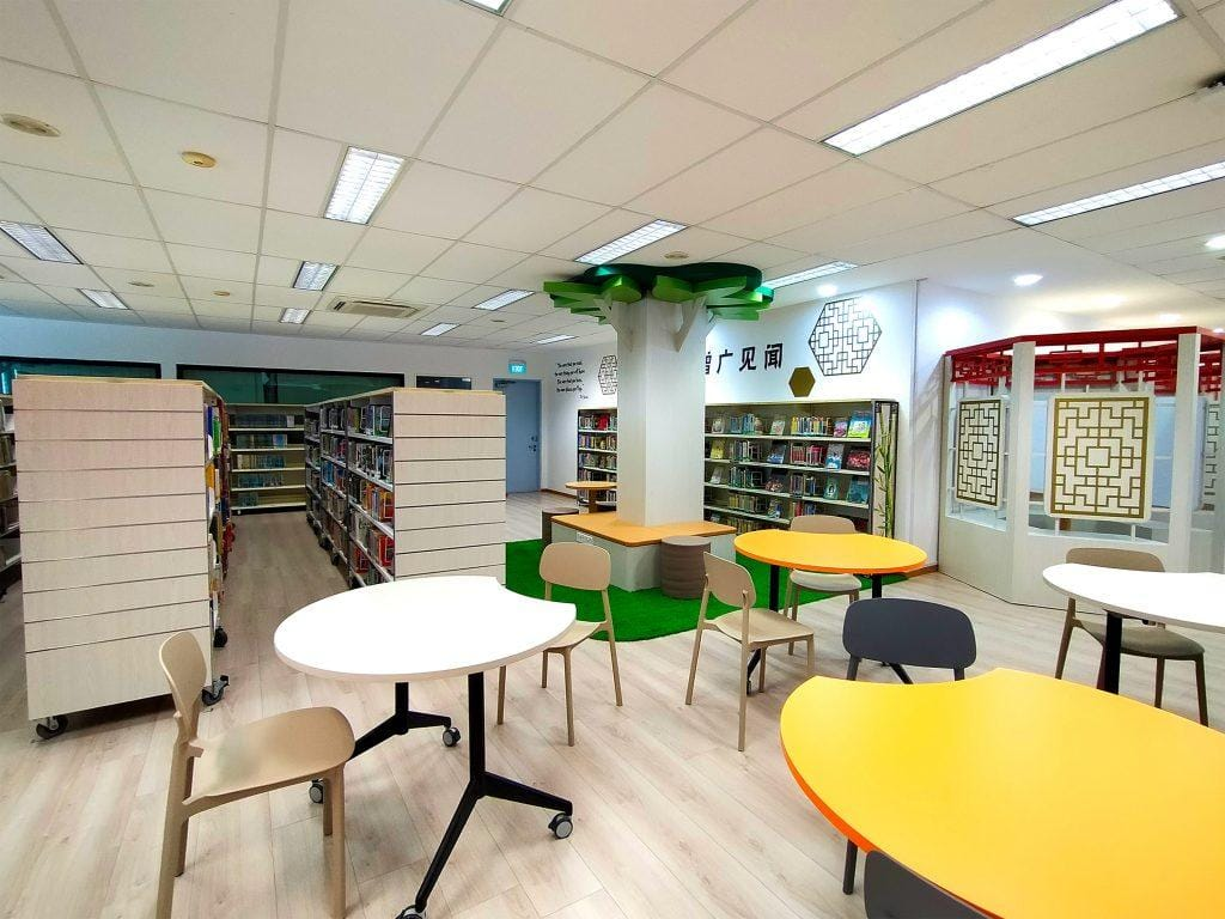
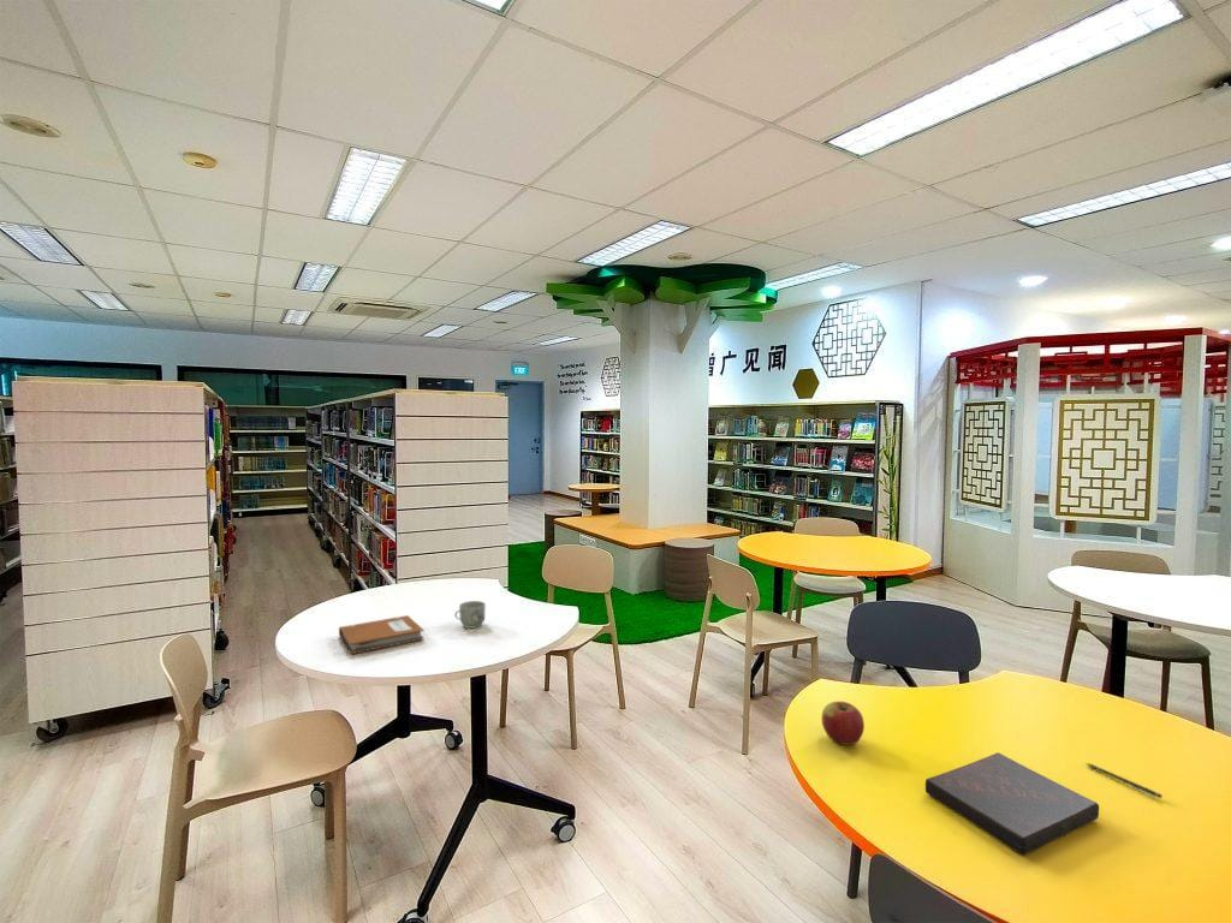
+ pen (1120, 779)
+ notebook (382, 632)
+ book (1007, 797)
+ mug (469, 615)
+ apple (842, 720)
